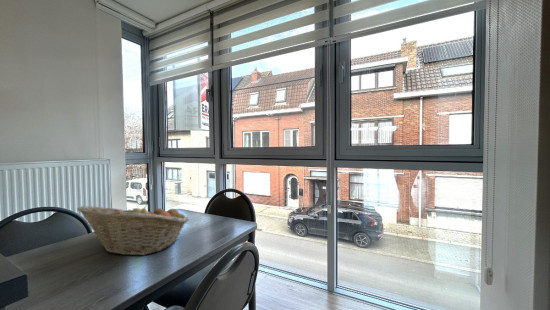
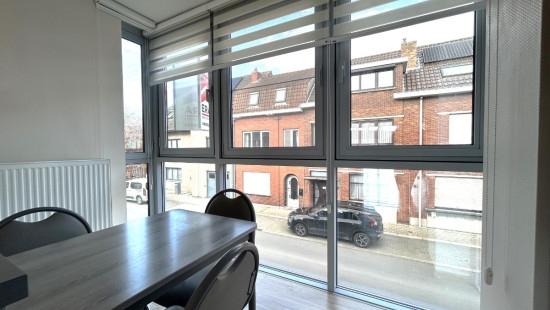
- fruit basket (137, 222)
